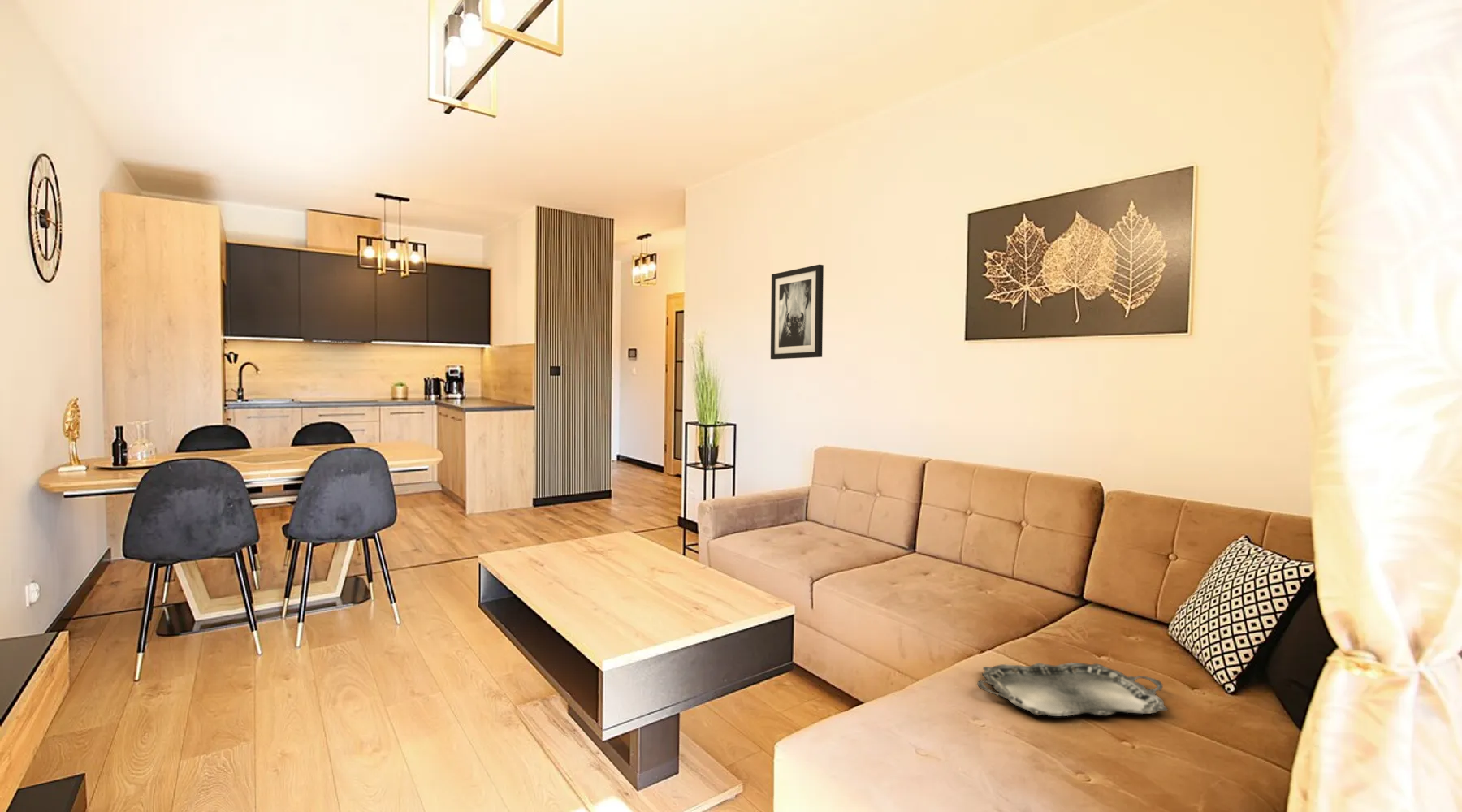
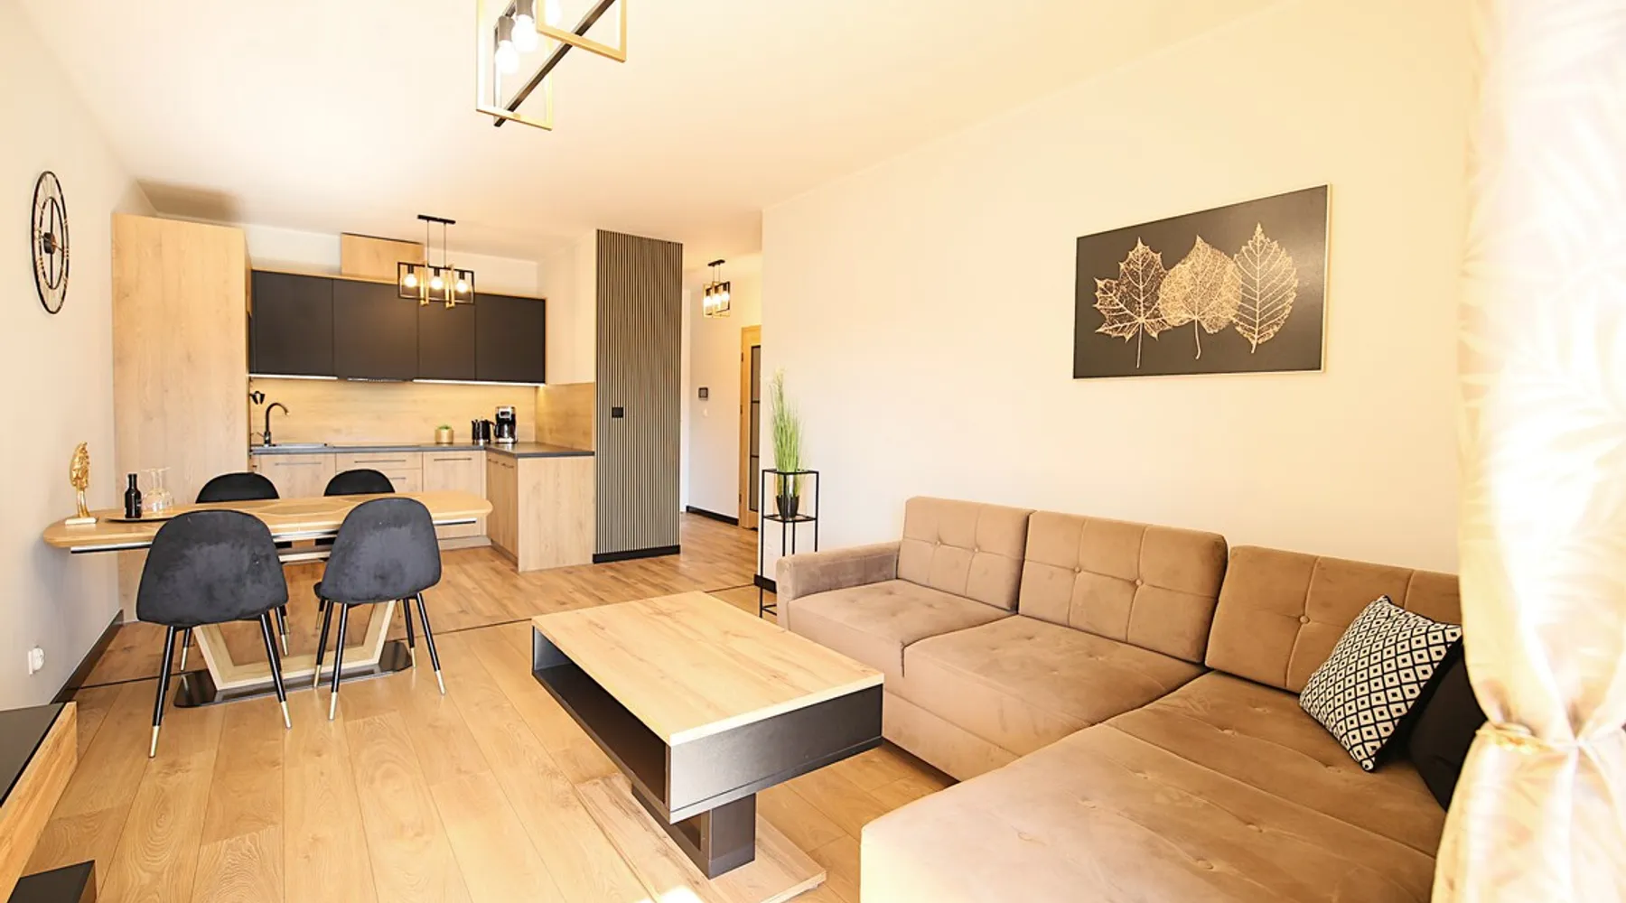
- wall art (795, 313)
- serving tray (1069, 687)
